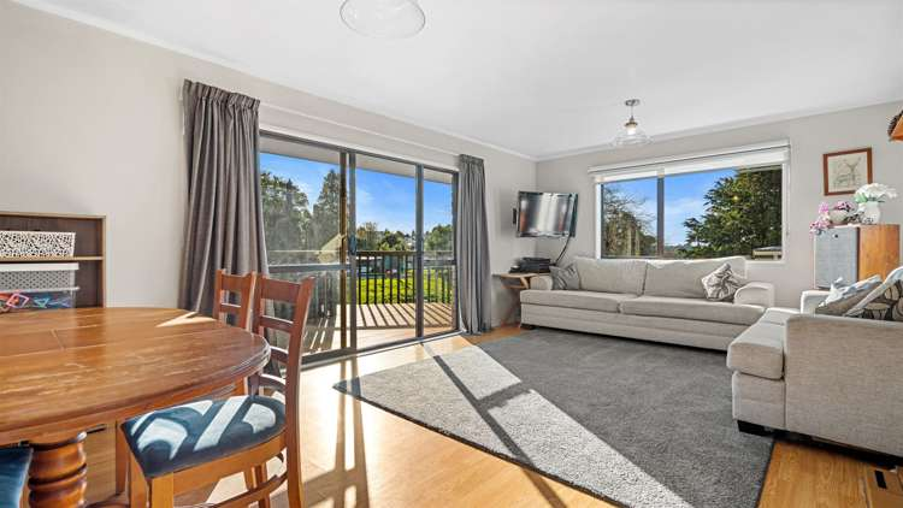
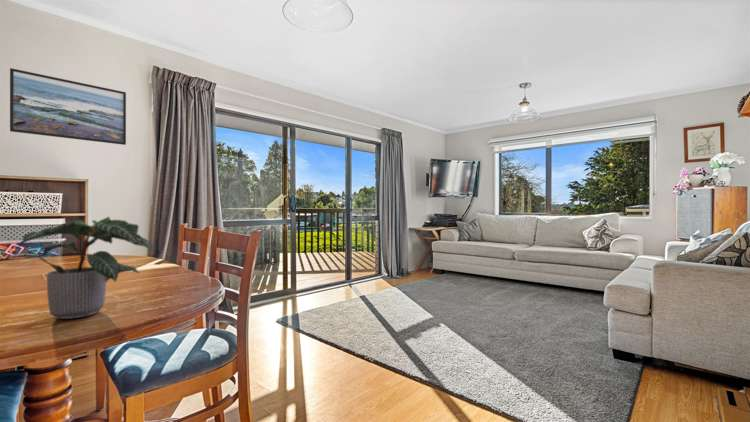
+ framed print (73, 110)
+ potted plant (92, 264)
